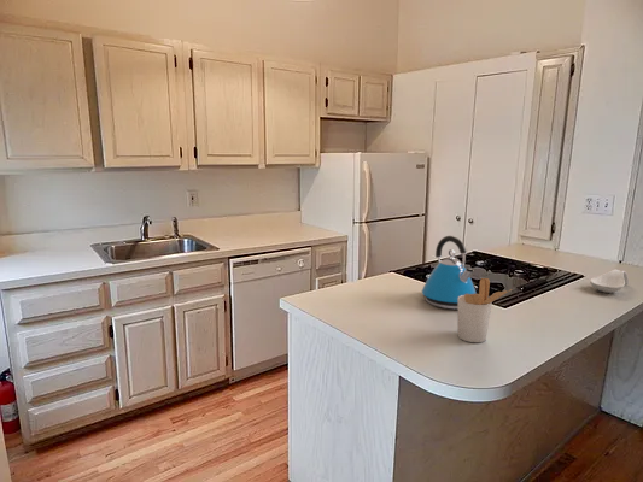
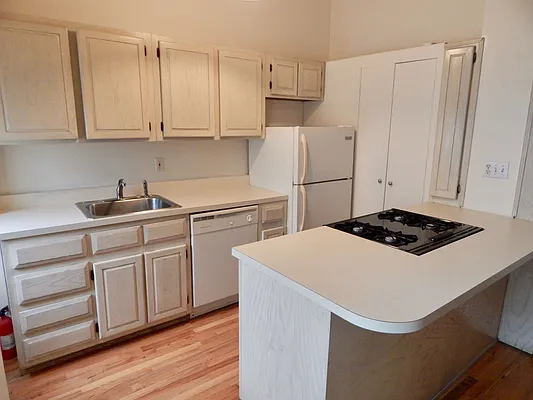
- spoon rest (612, 280)
- utensil holder (481, 311)
- kettle (449, 269)
